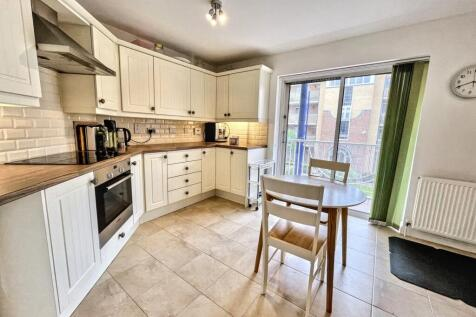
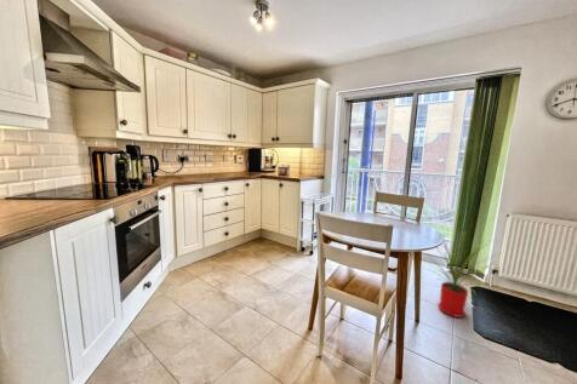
+ house plant (456, 271)
